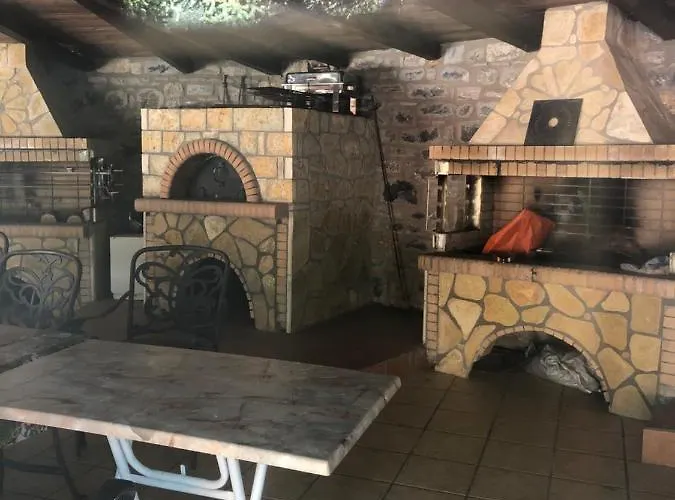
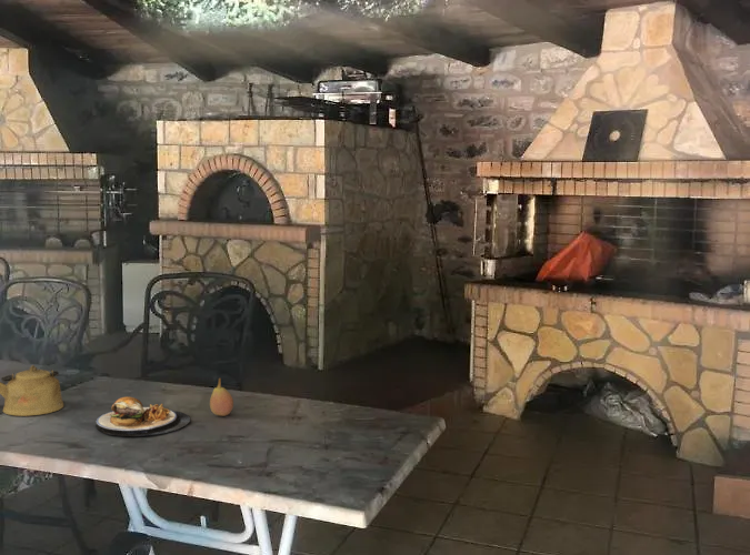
+ kettle (26, 386)
+ fruit (221, 396)
+ plate (143, 410)
